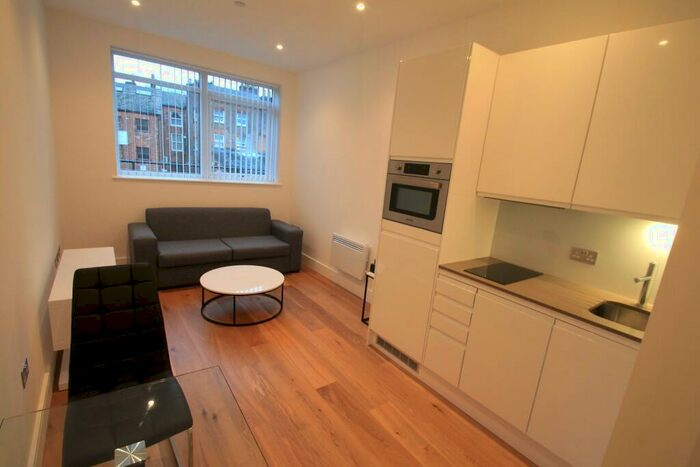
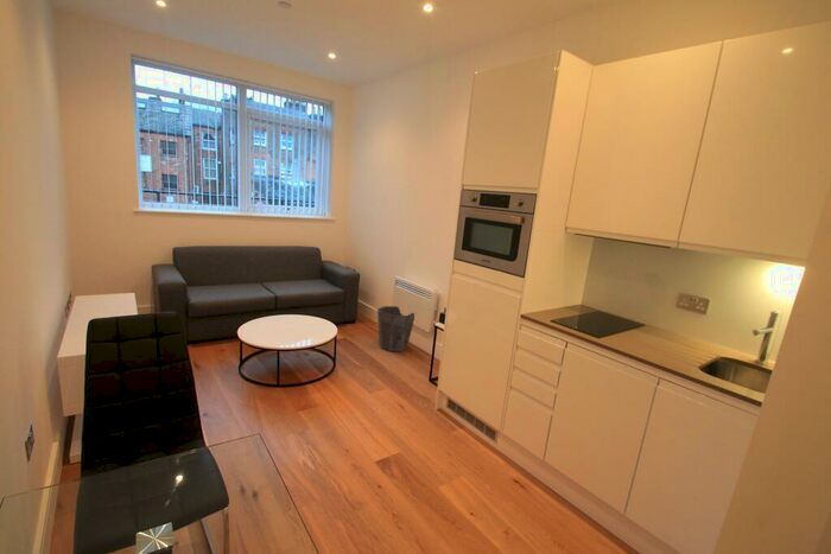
+ waste bin (394, 329)
